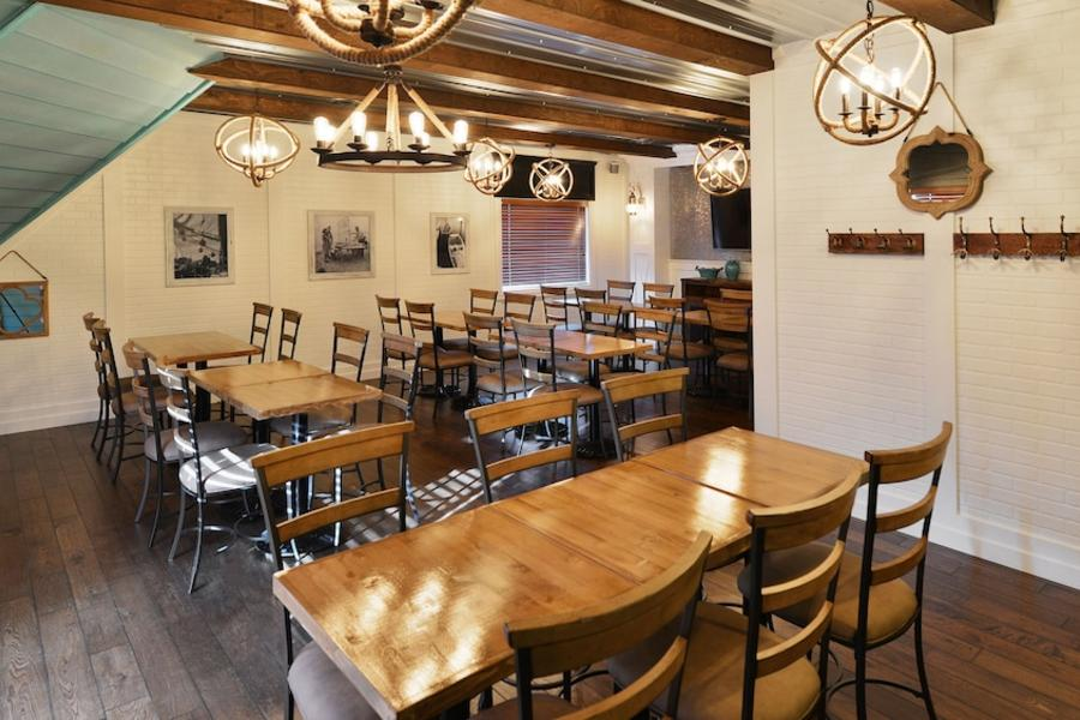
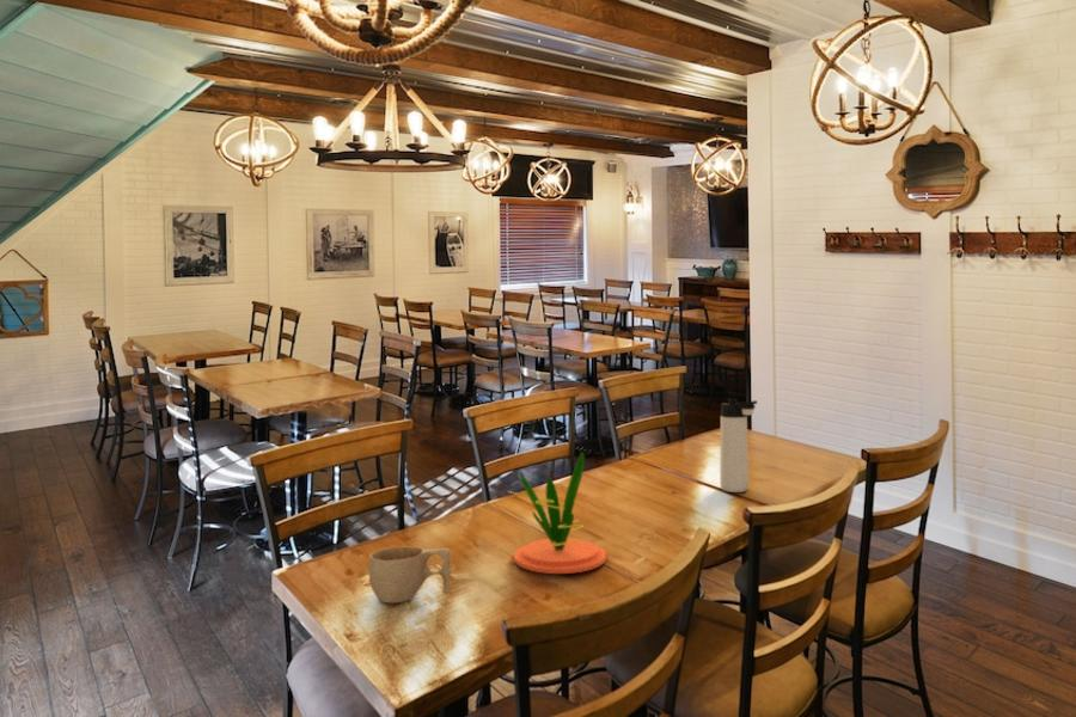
+ thermos bottle (739, 445)
+ cup (409, 574)
+ plant (556, 507)
